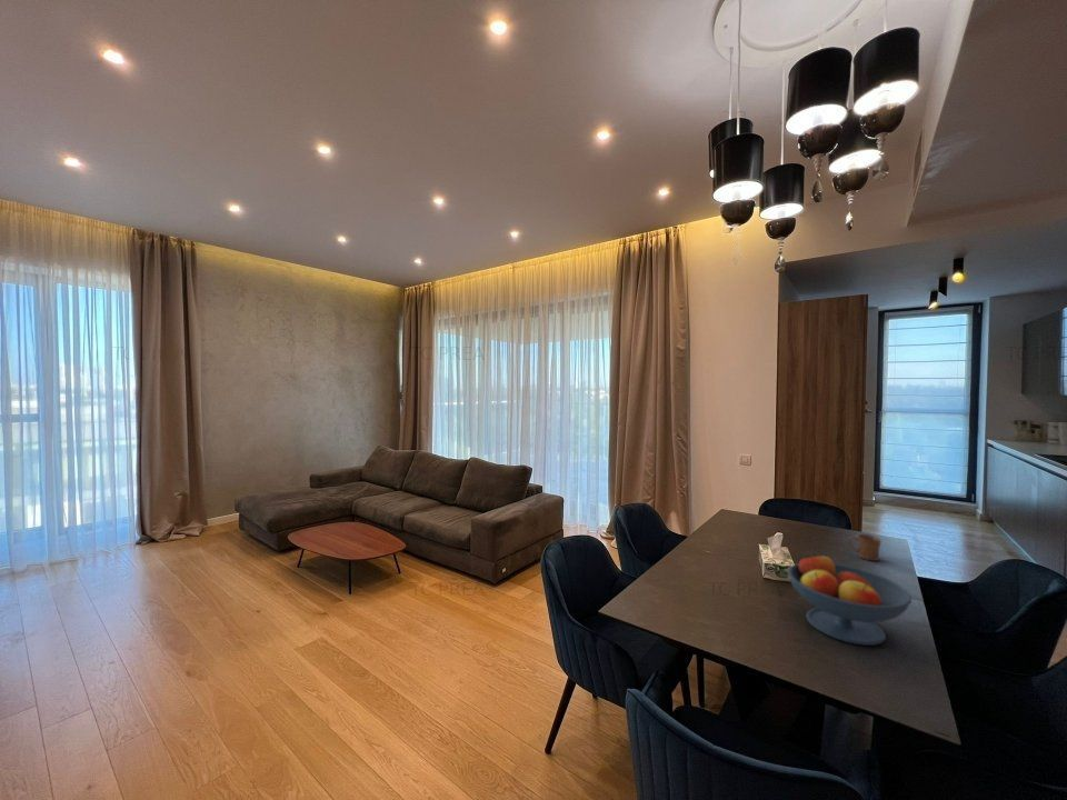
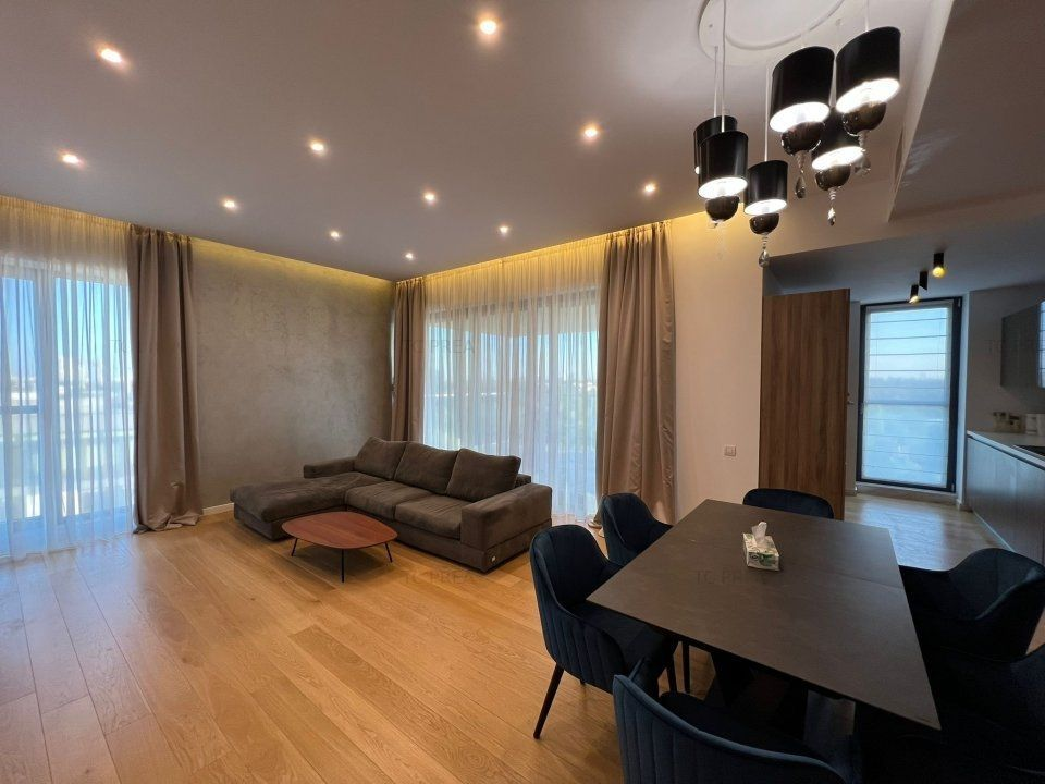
- fruit bowl (845, 596)
- mug (864, 547)
